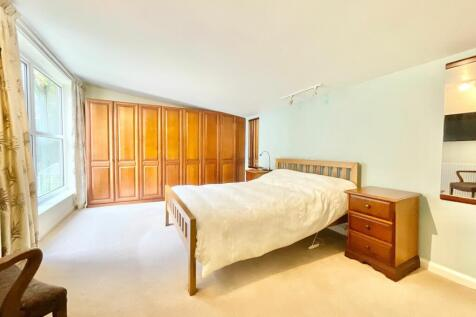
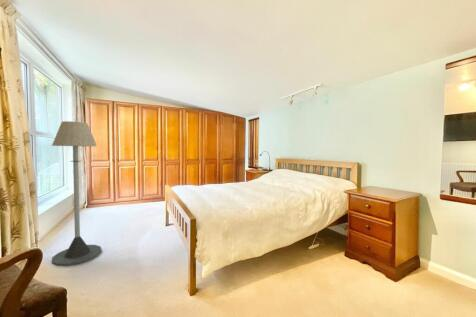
+ floor lamp (76, 189)
